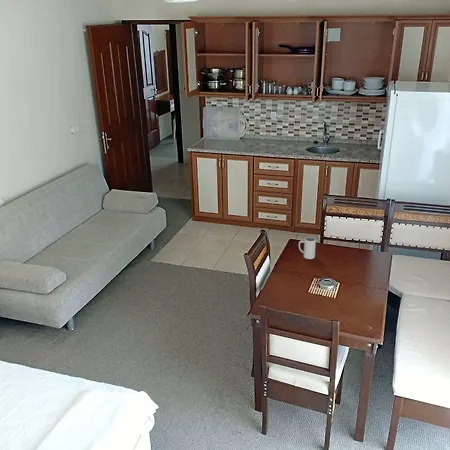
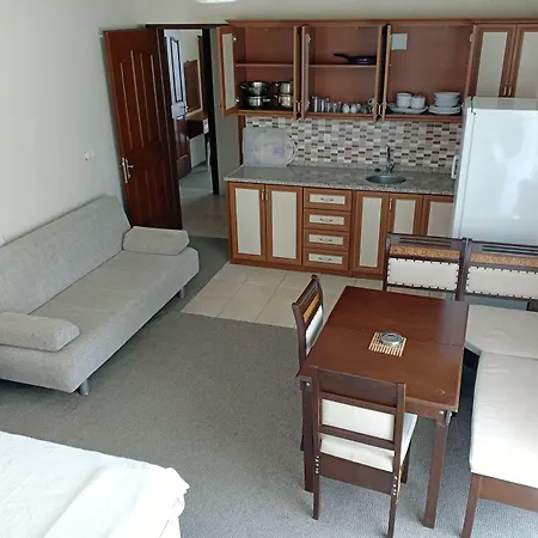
- mug (306, 247)
